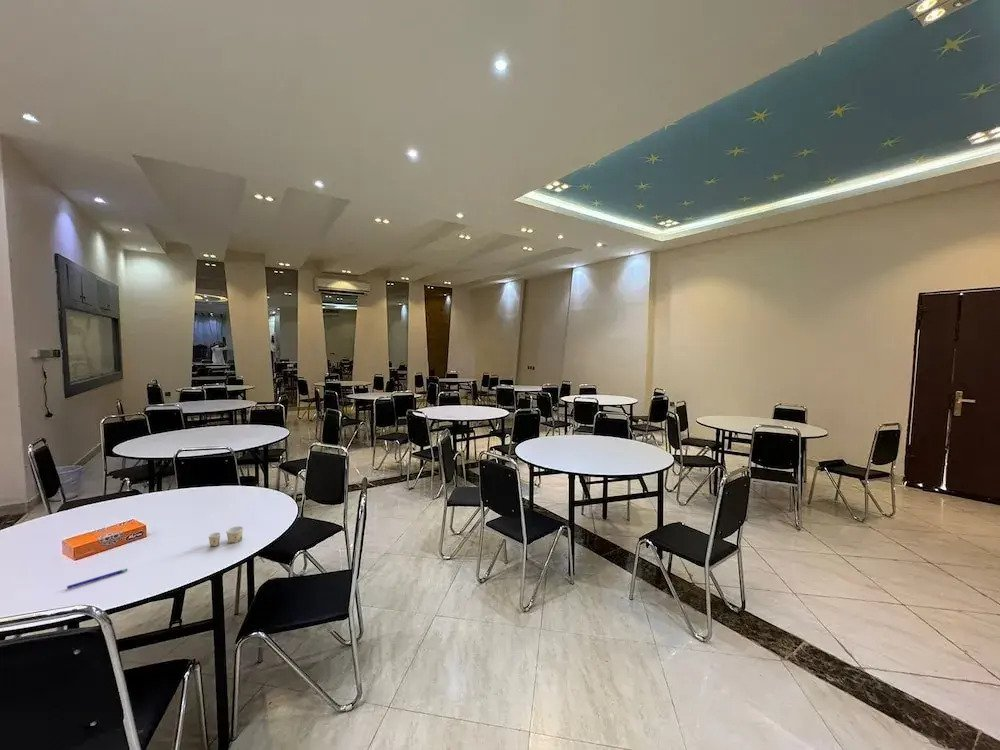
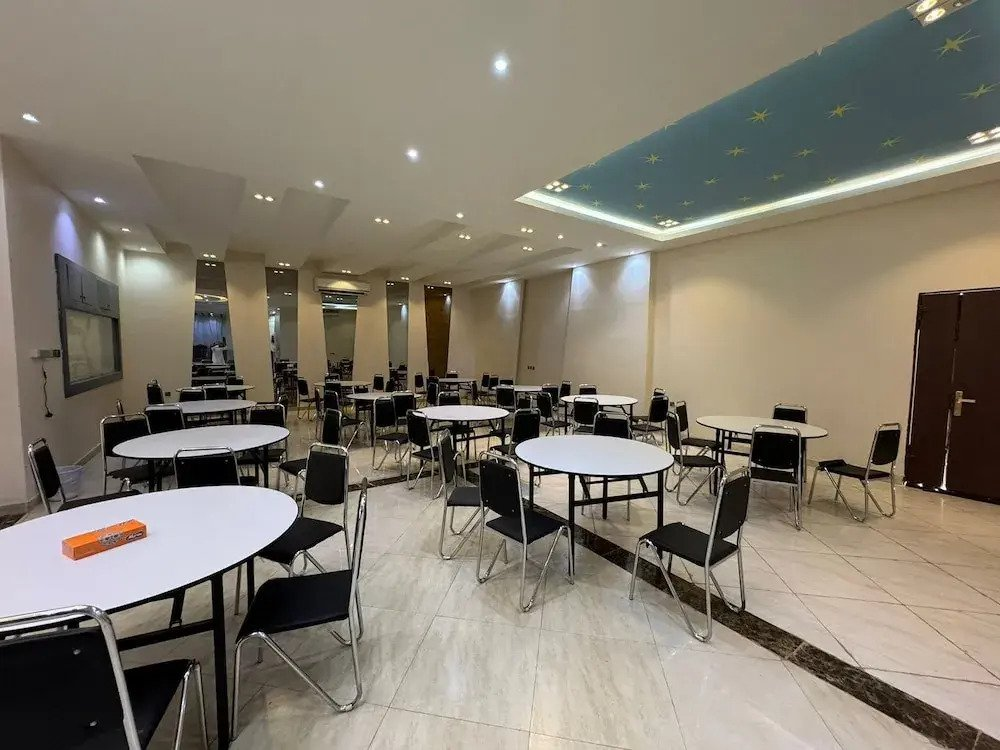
- paper cup (227, 536)
- pen (98, 578)
